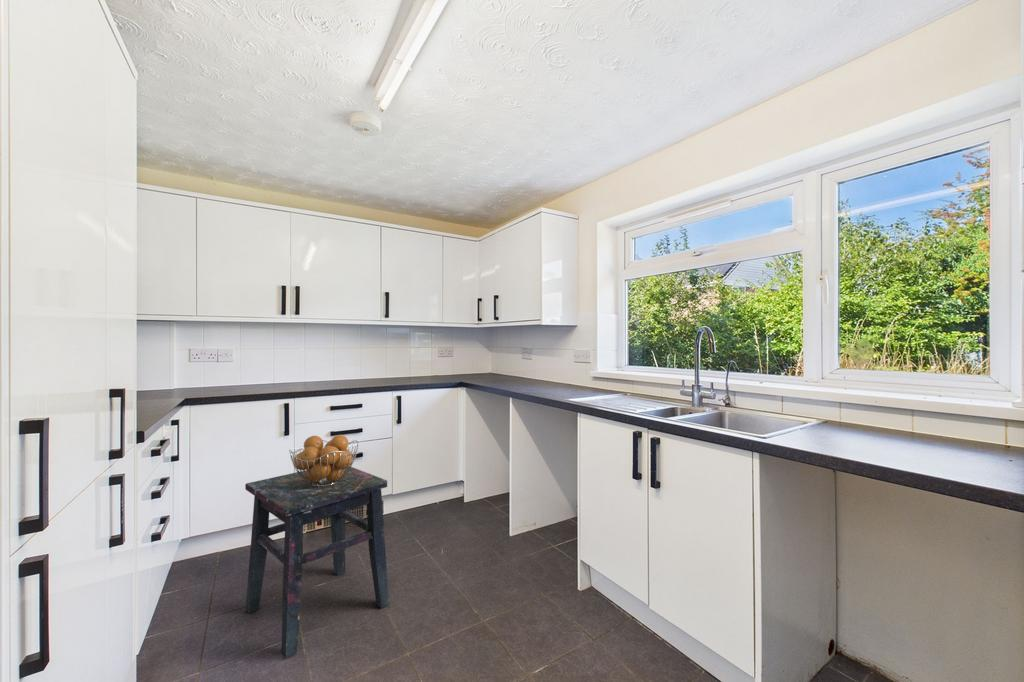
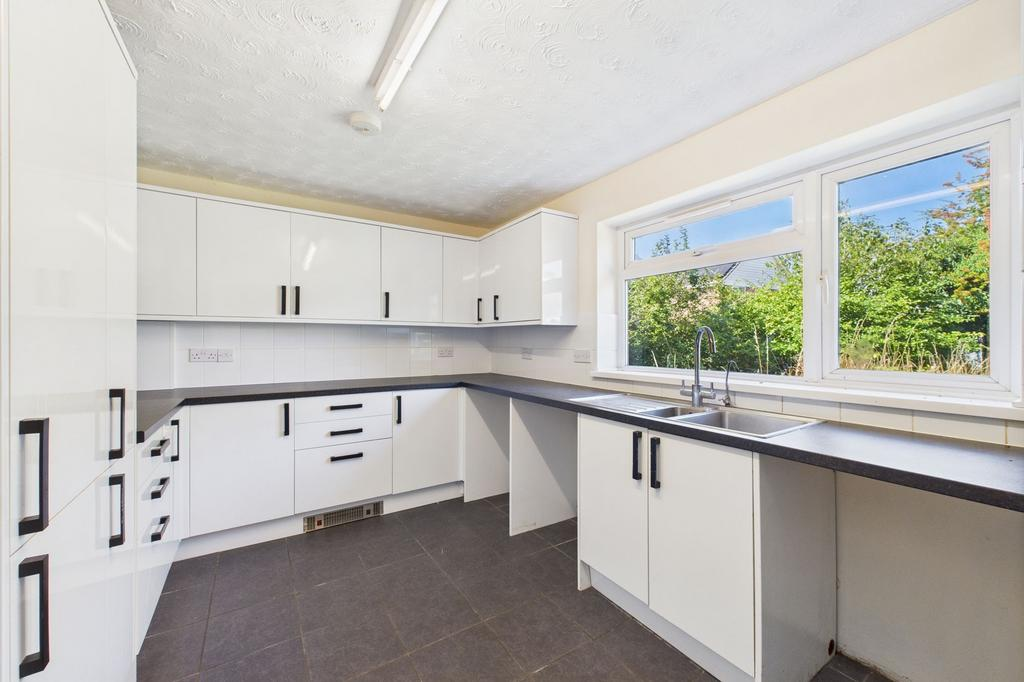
- fruit basket (324, 458)
- side table (319, 548)
